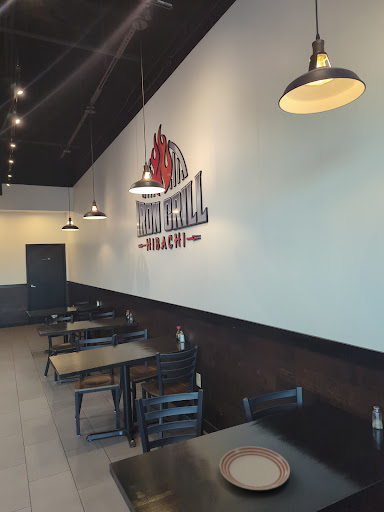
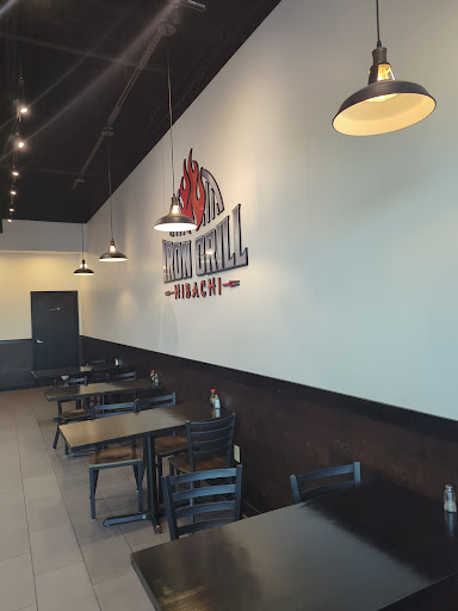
- dinner plate (254, 469)
